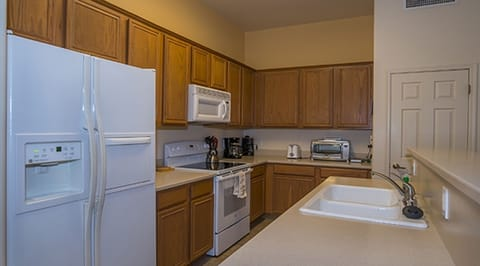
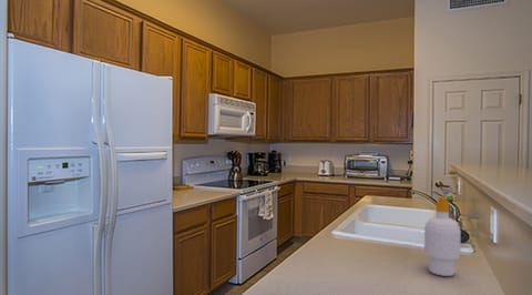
+ soap bottle (441, 234)
